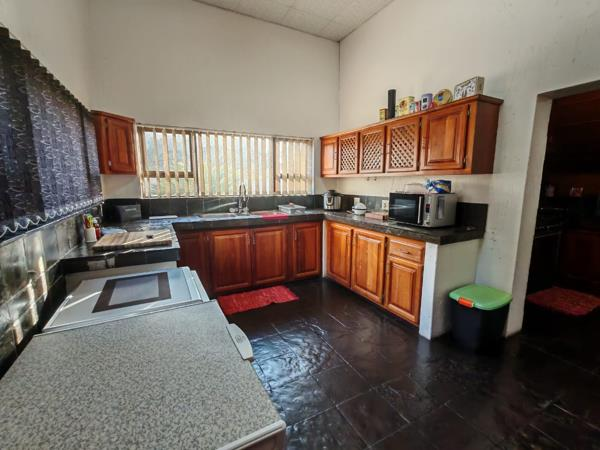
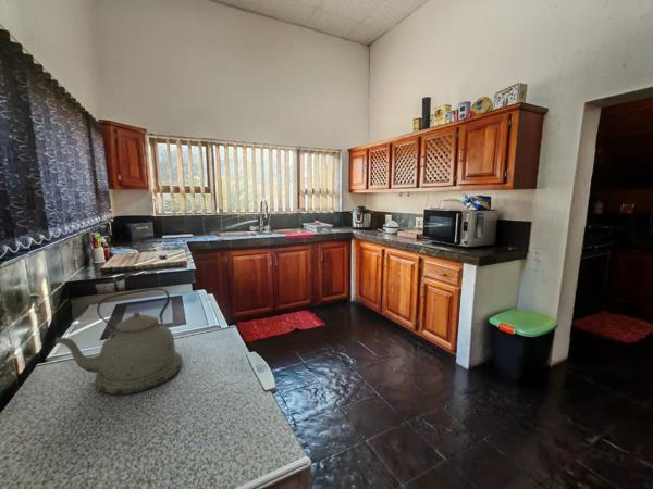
+ kettle (133, 335)
